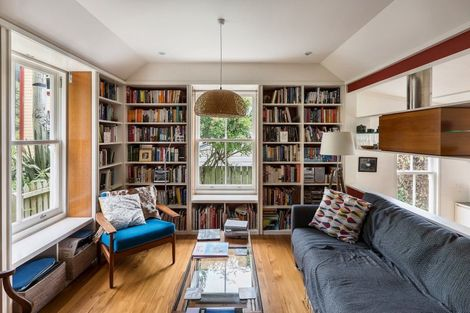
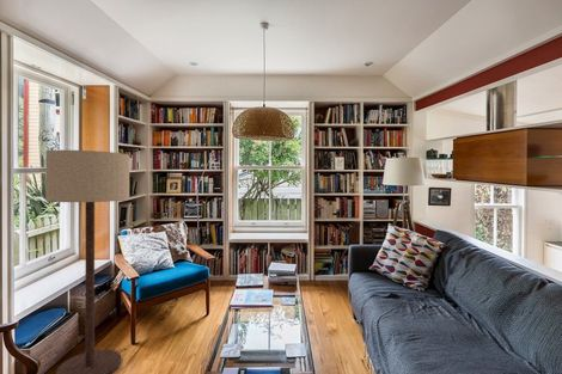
+ floor lamp (90, 260)
